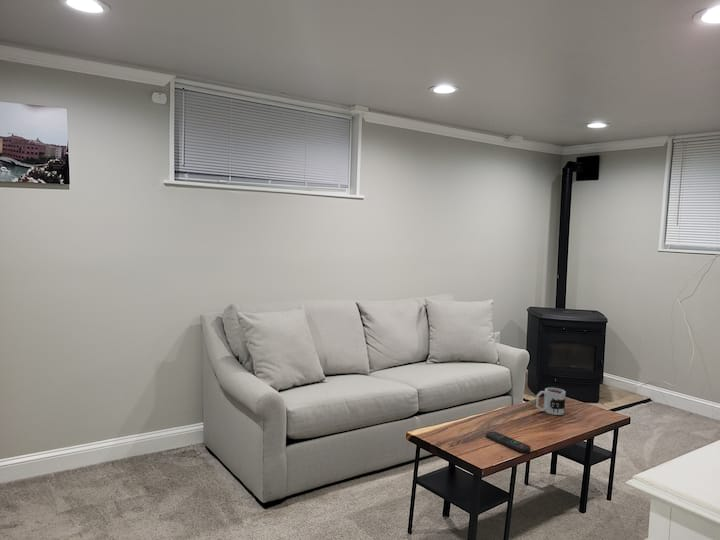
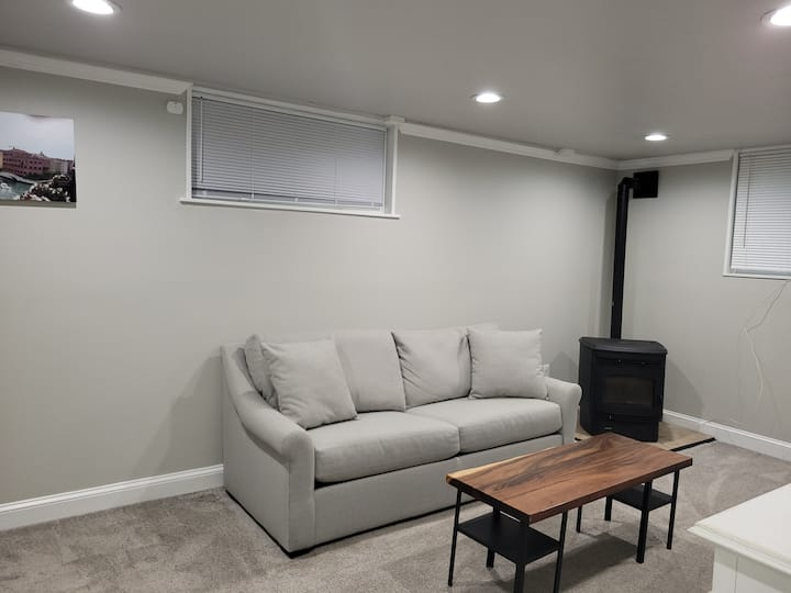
- mug (550, 401)
- remote control (507, 441)
